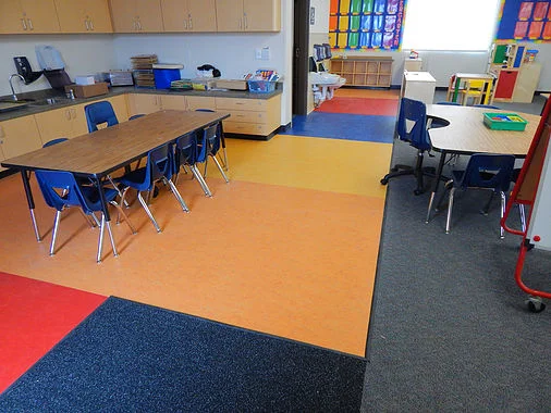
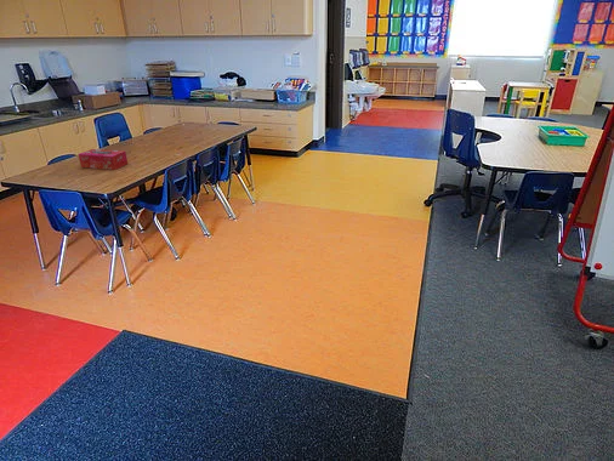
+ tissue box (103, 159)
